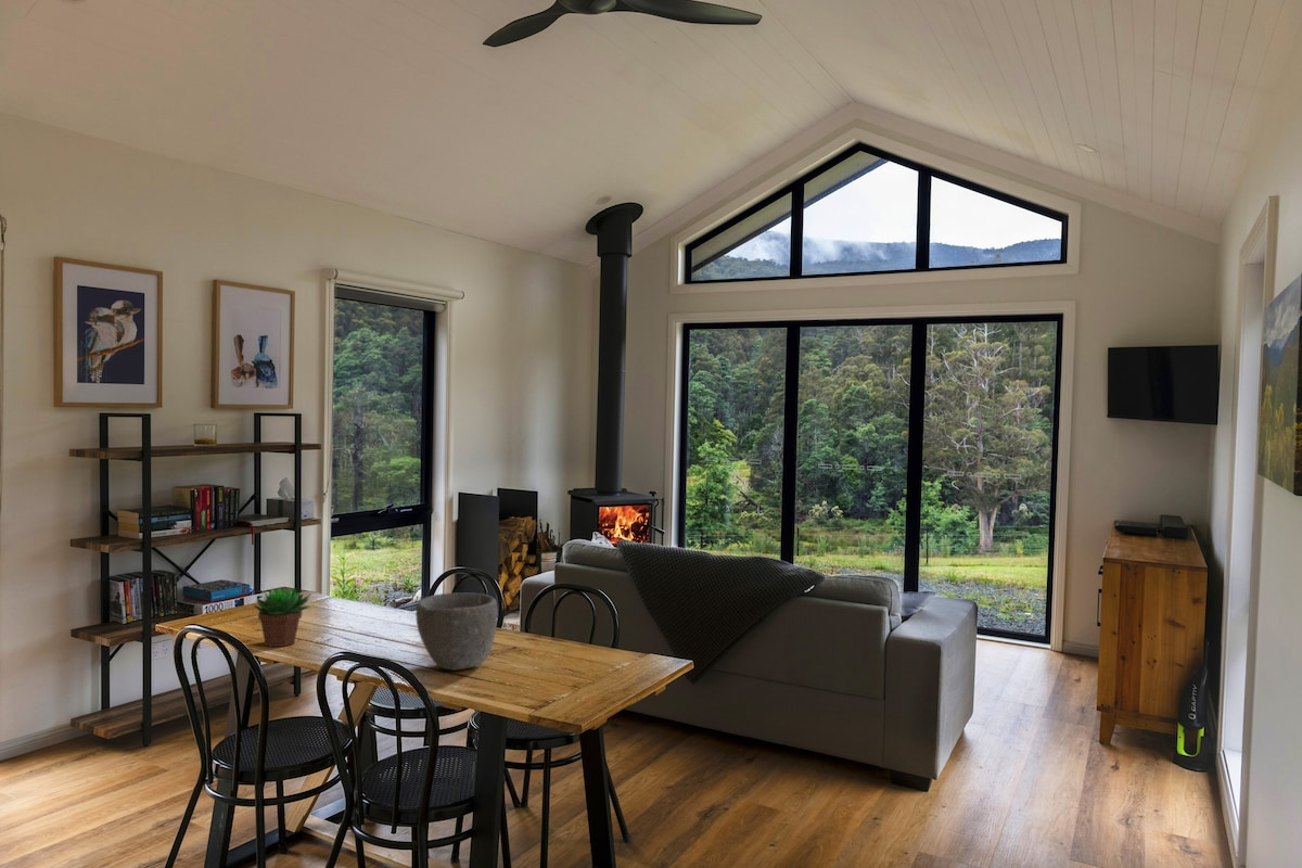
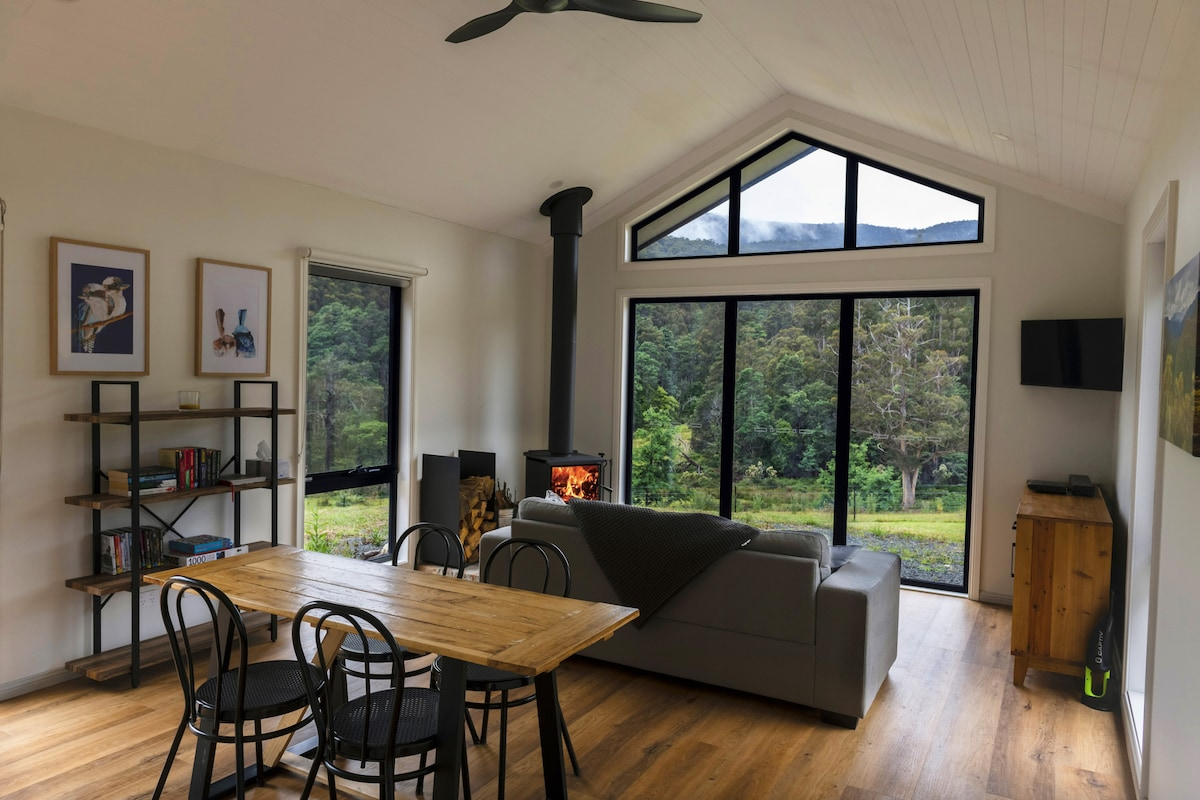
- bowl (457, 633)
- succulent plant (282, 615)
